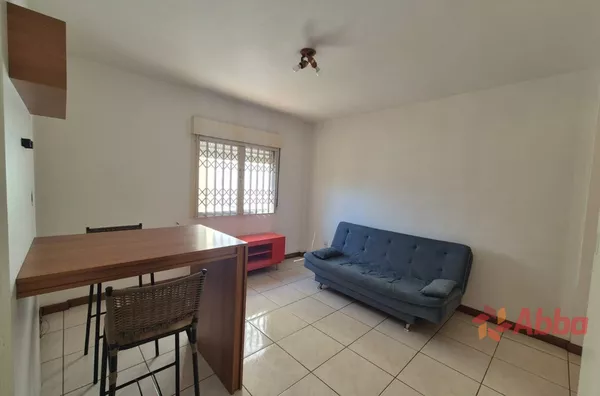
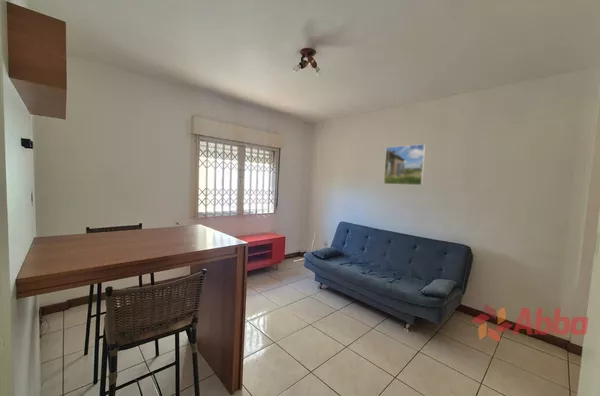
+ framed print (403, 165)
